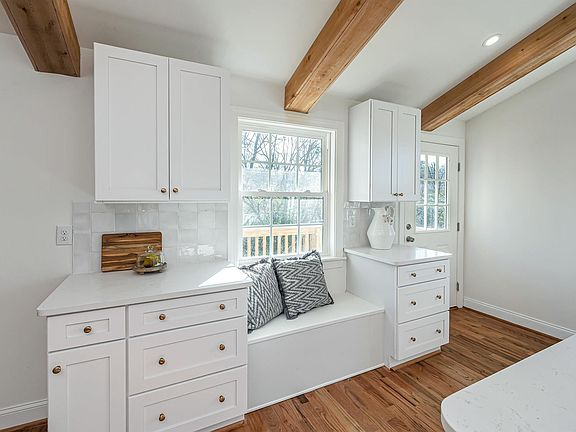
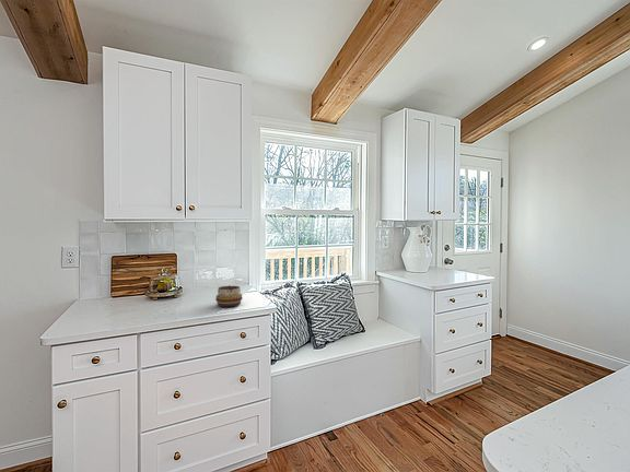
+ decorative bowl (229, 296)
